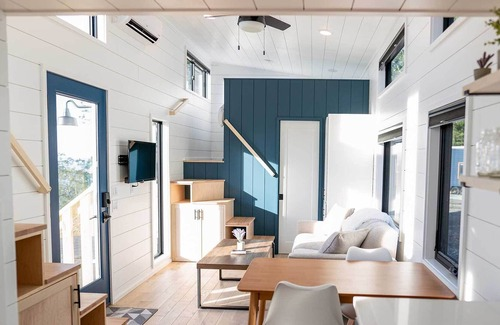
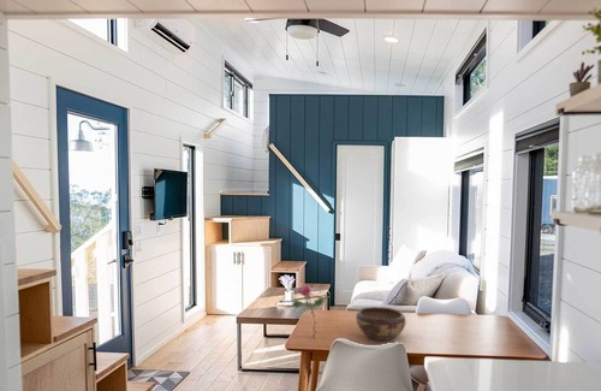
+ decorative bowl (380, 324)
+ flower (311, 309)
